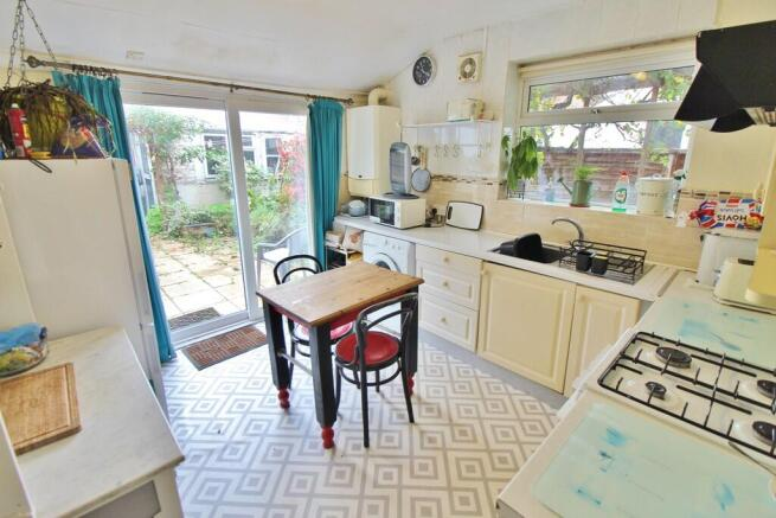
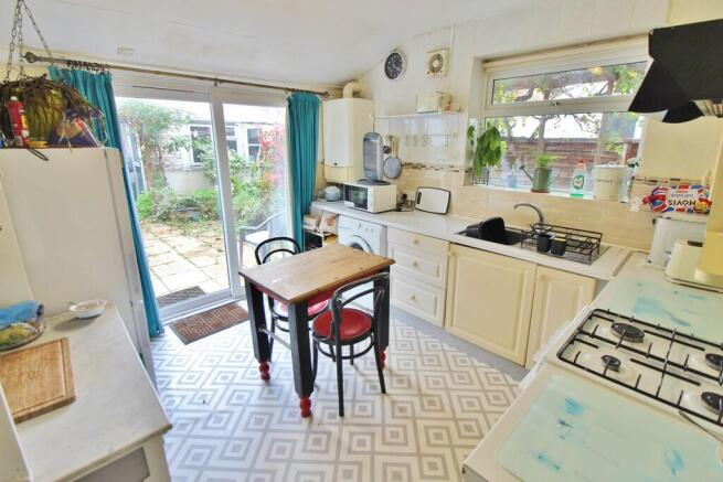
+ legume (87, 309)
